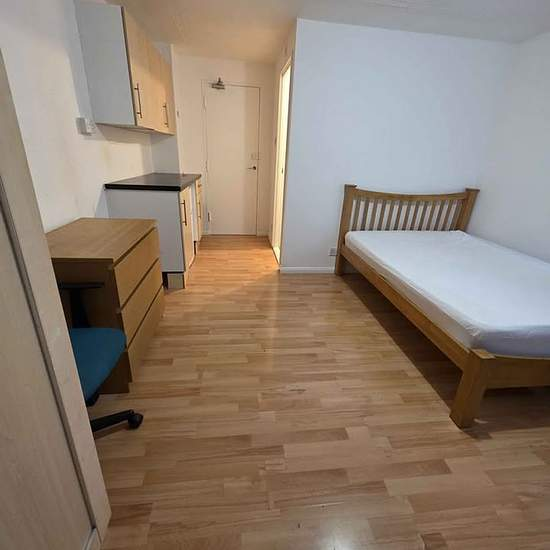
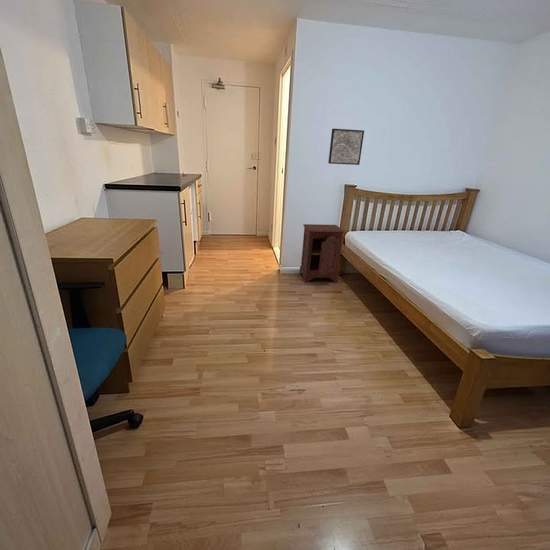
+ nightstand (322, 255)
+ wall art (345, 147)
